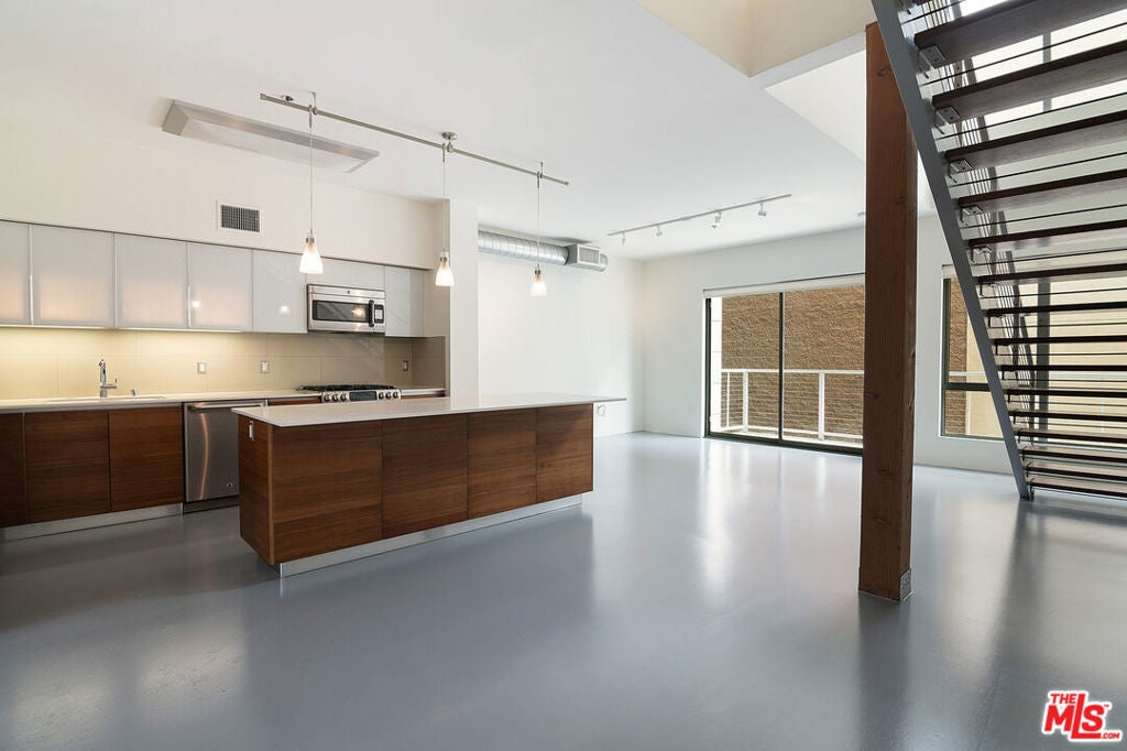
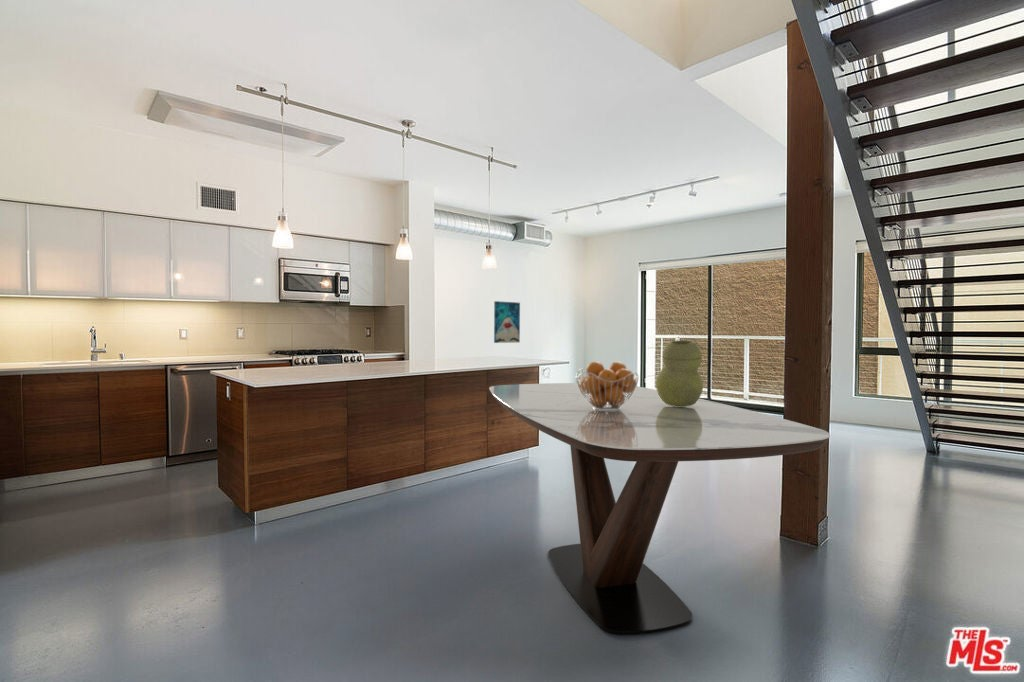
+ vase (679, 372)
+ dining table (612, 492)
+ fruit basket (606, 384)
+ wall art (507, 322)
